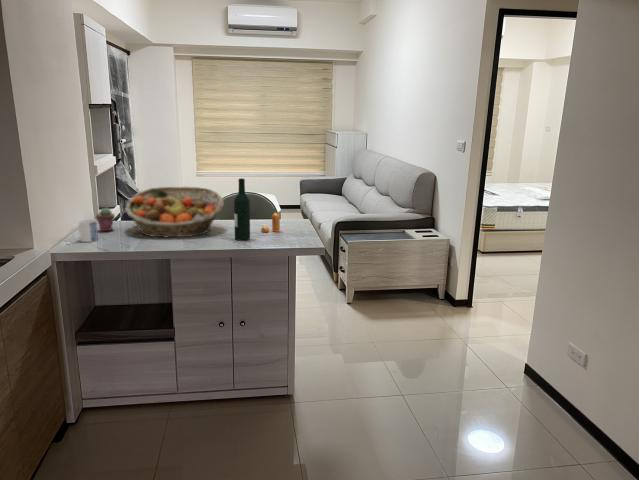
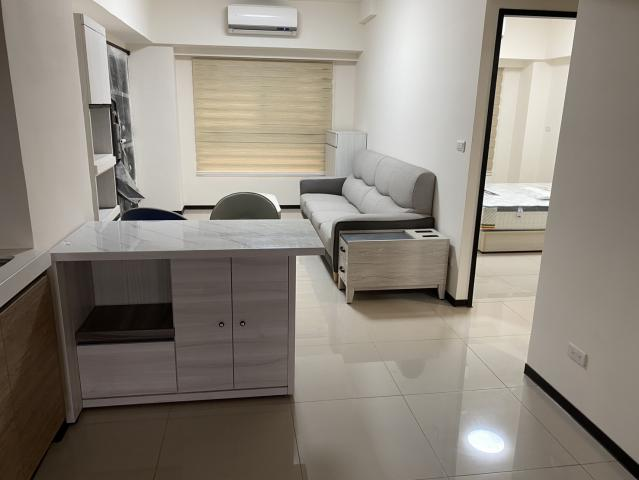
- mug (84, 231)
- potted succulent (105, 218)
- pepper shaker (272, 222)
- fruit basket (175, 211)
- wine bottle (242, 209)
